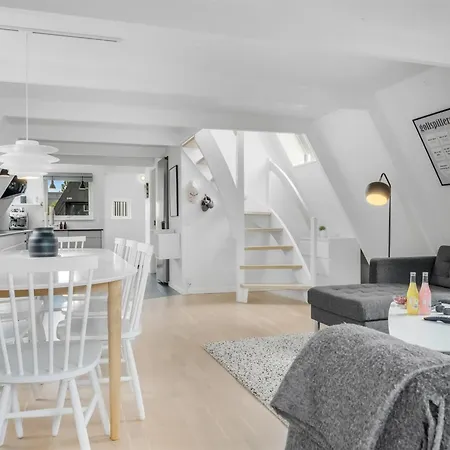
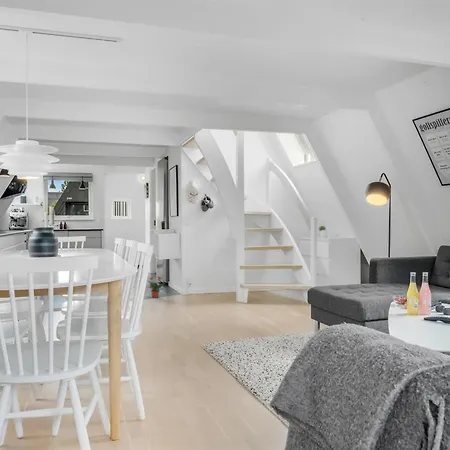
+ potted plant (155, 286)
